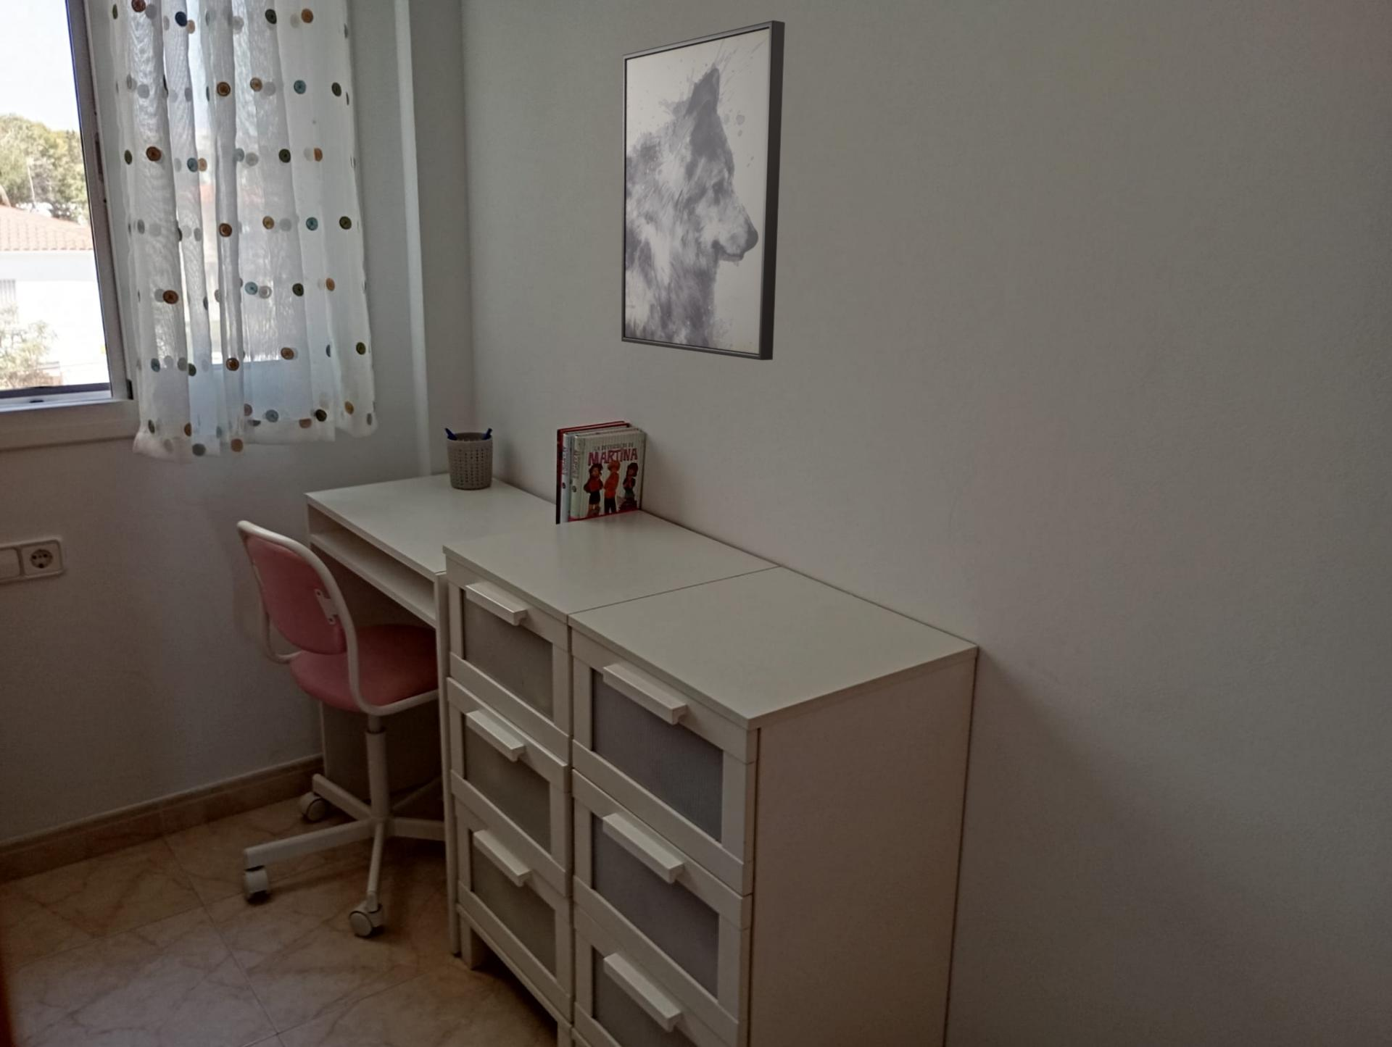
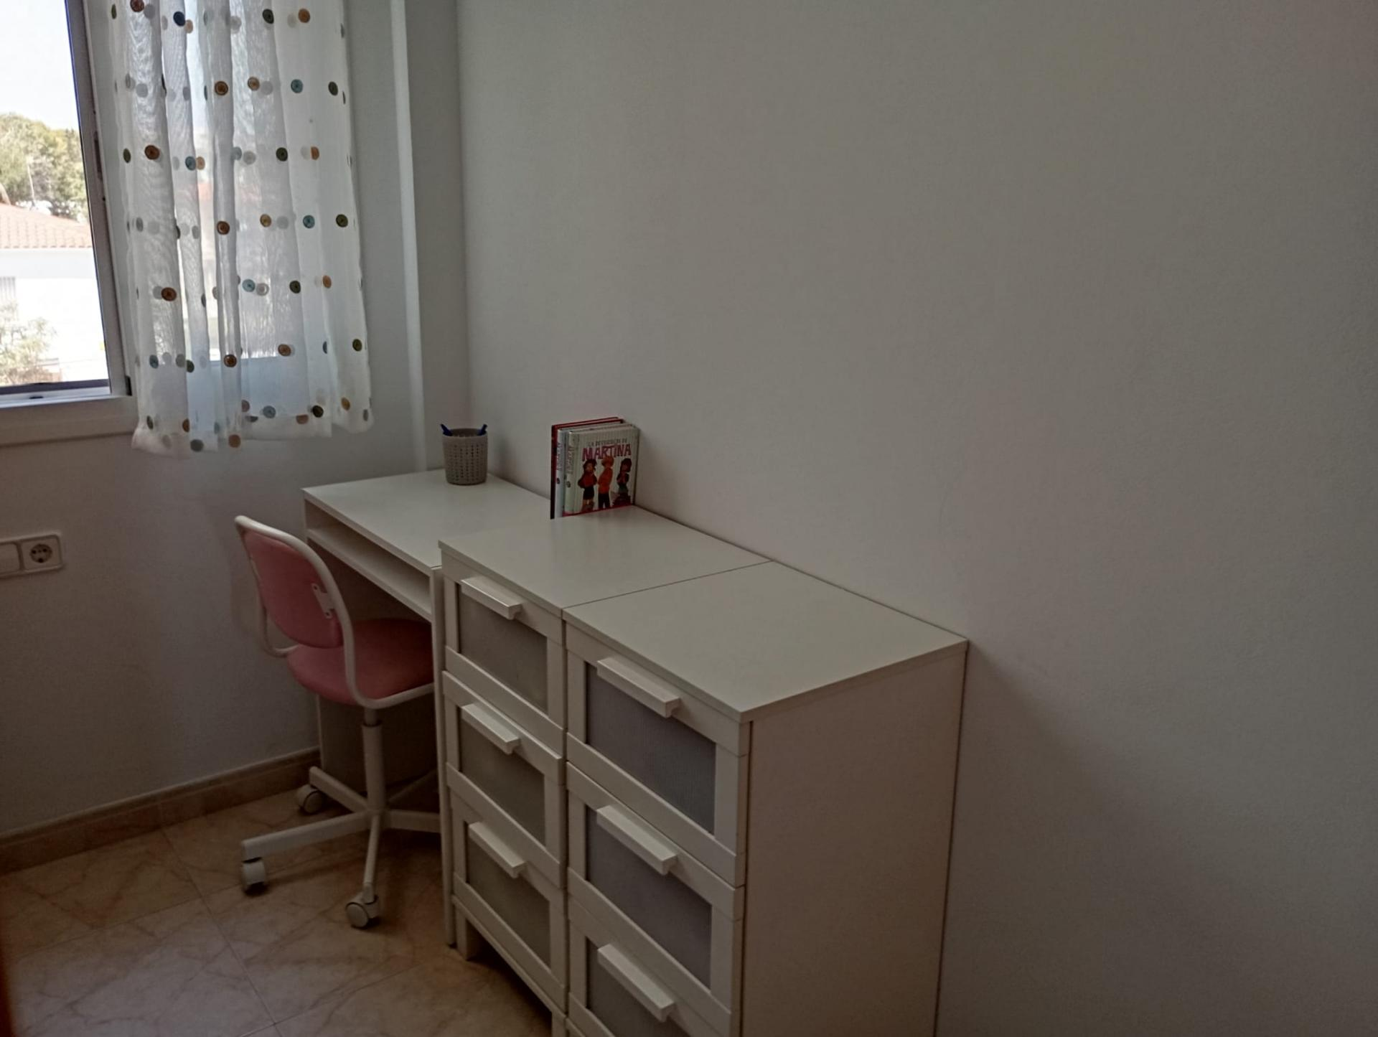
- wall art (694, 199)
